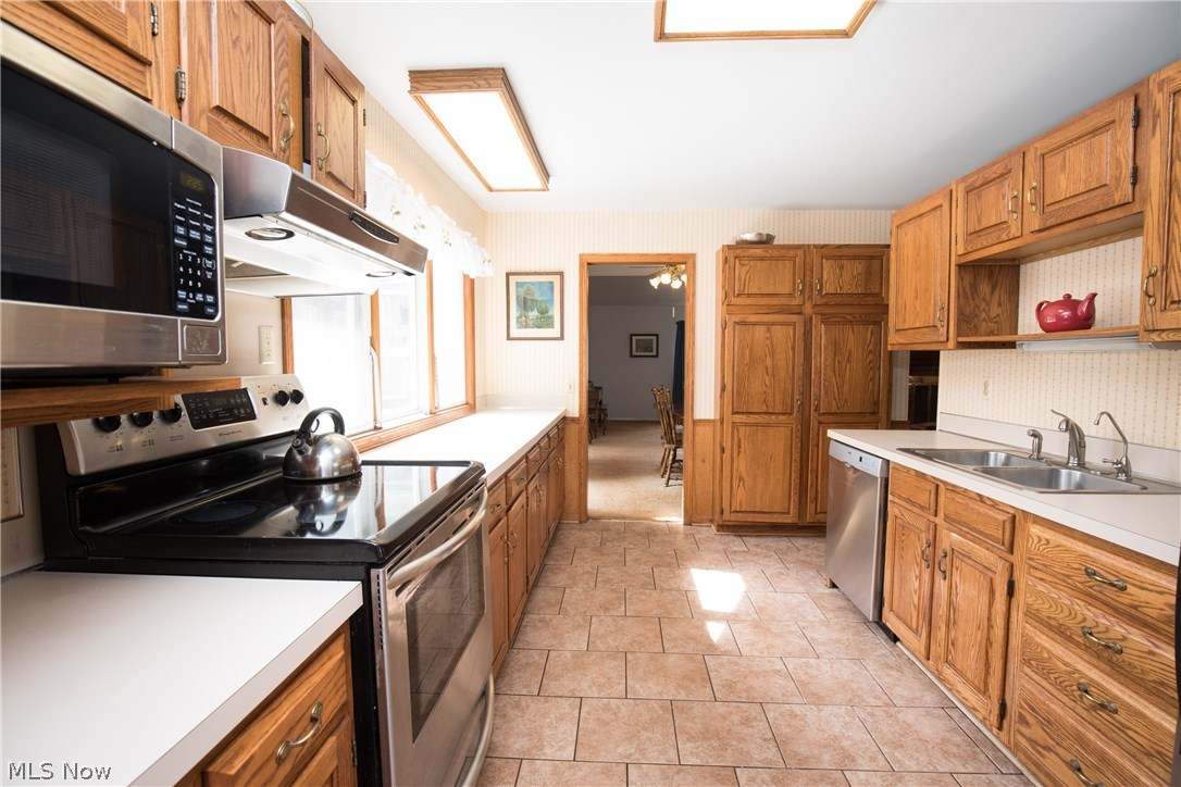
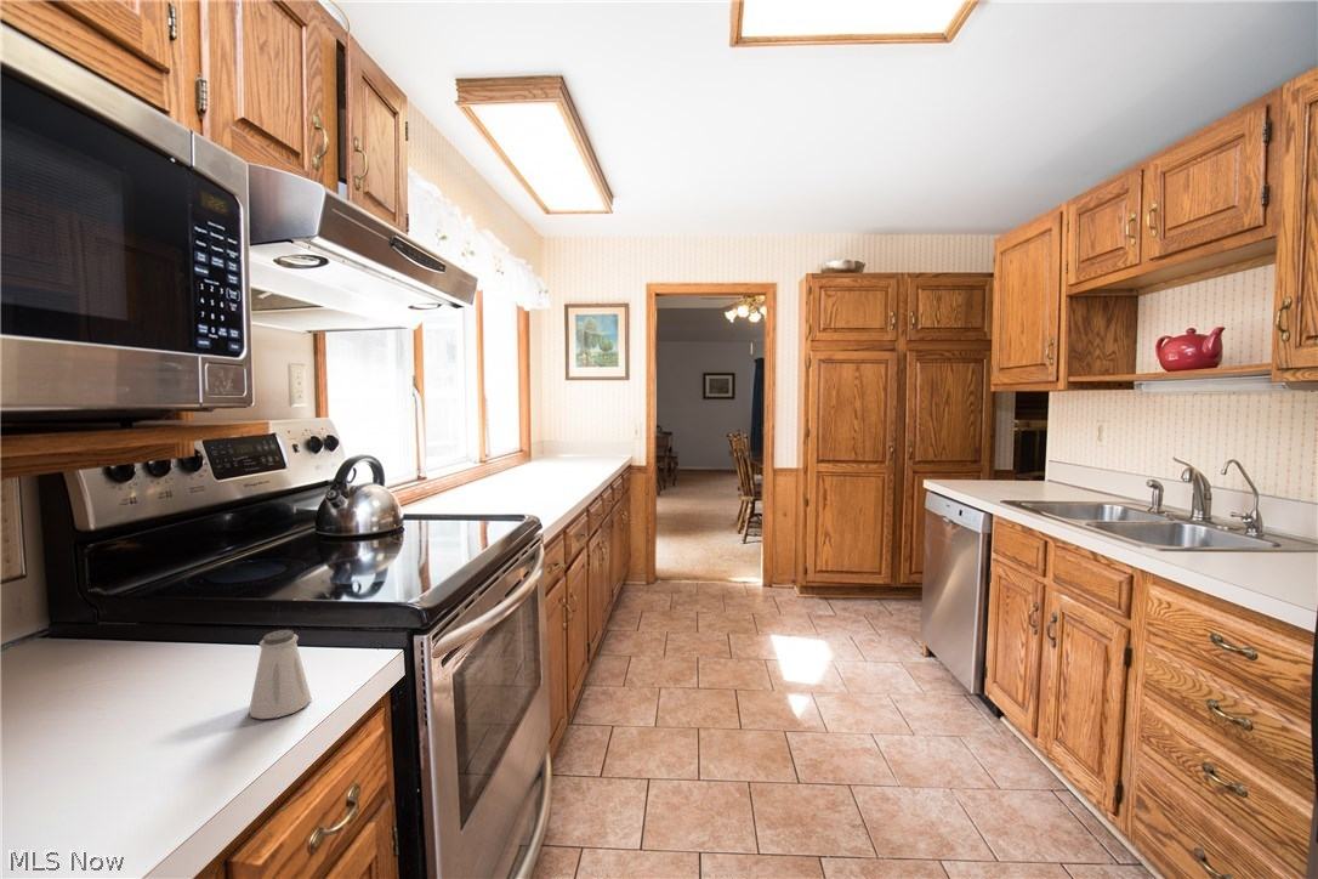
+ saltshaker (279, 669)
